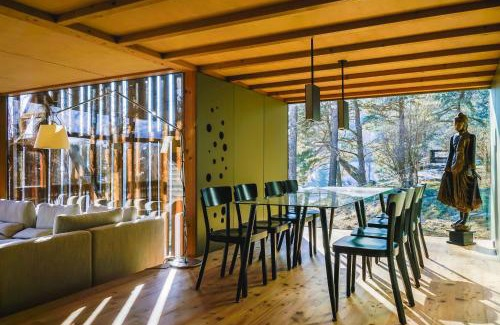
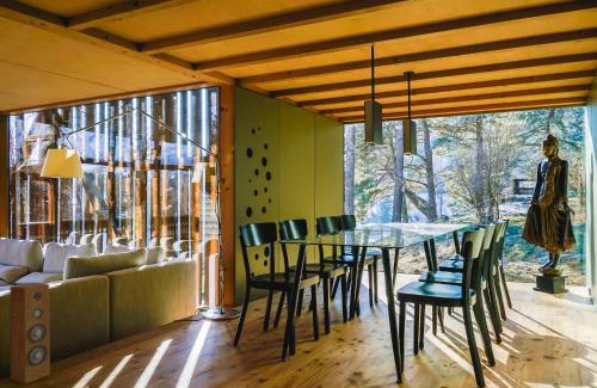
+ speaker (30, 331)
